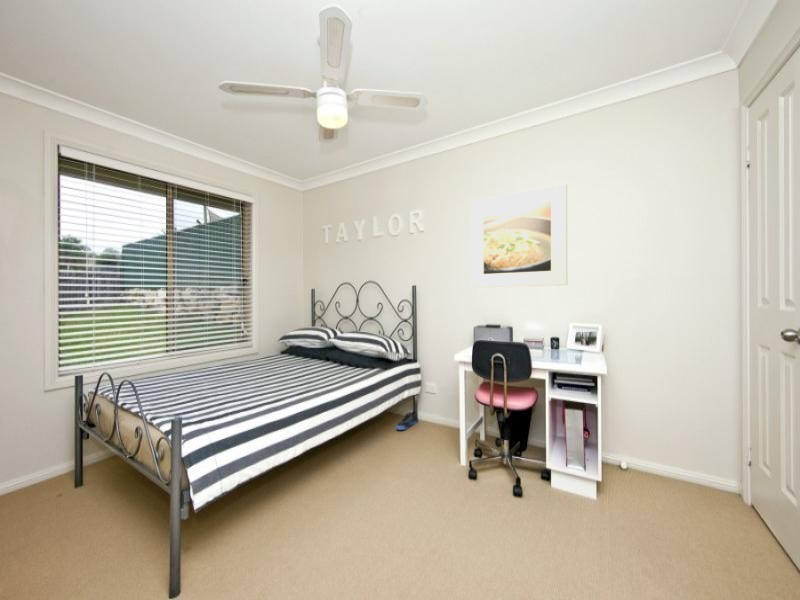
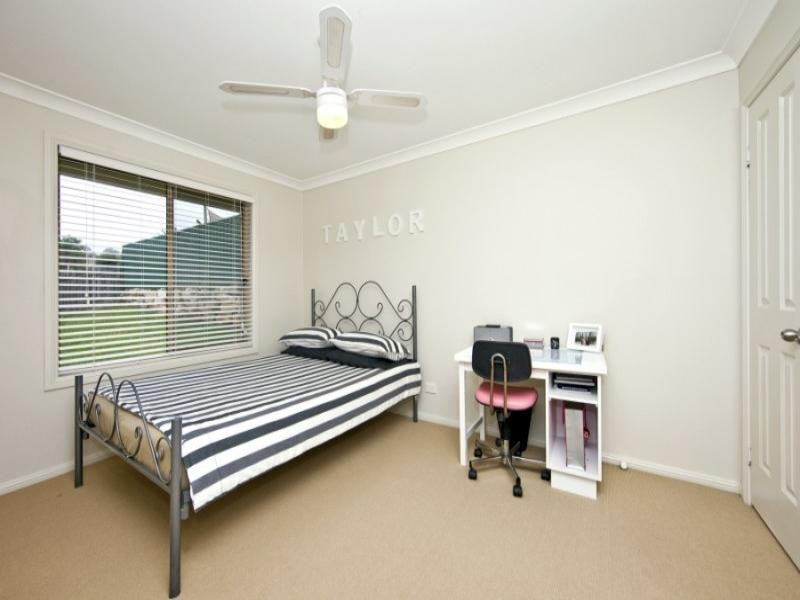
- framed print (515, 239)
- sneaker (406, 419)
